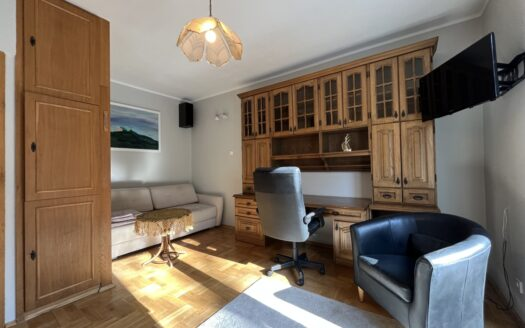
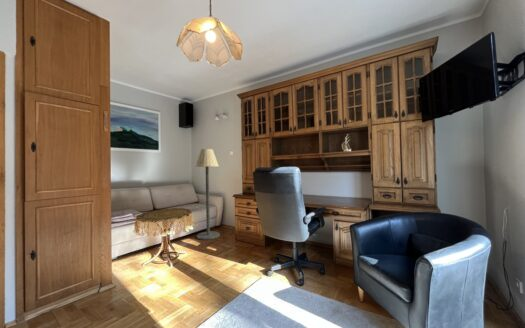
+ floor lamp (207, 192)
